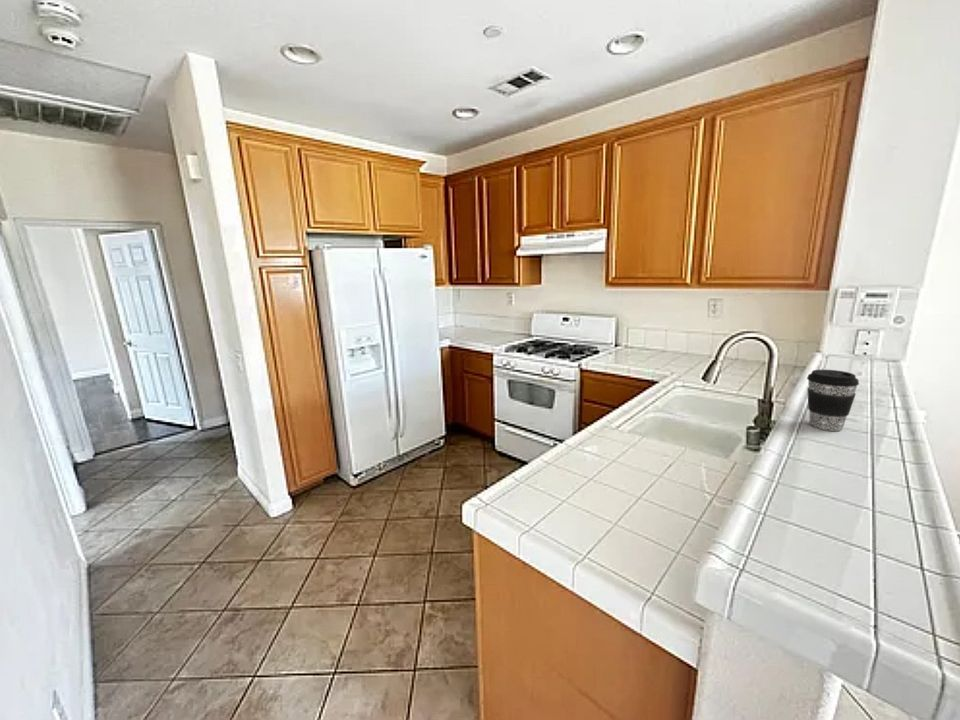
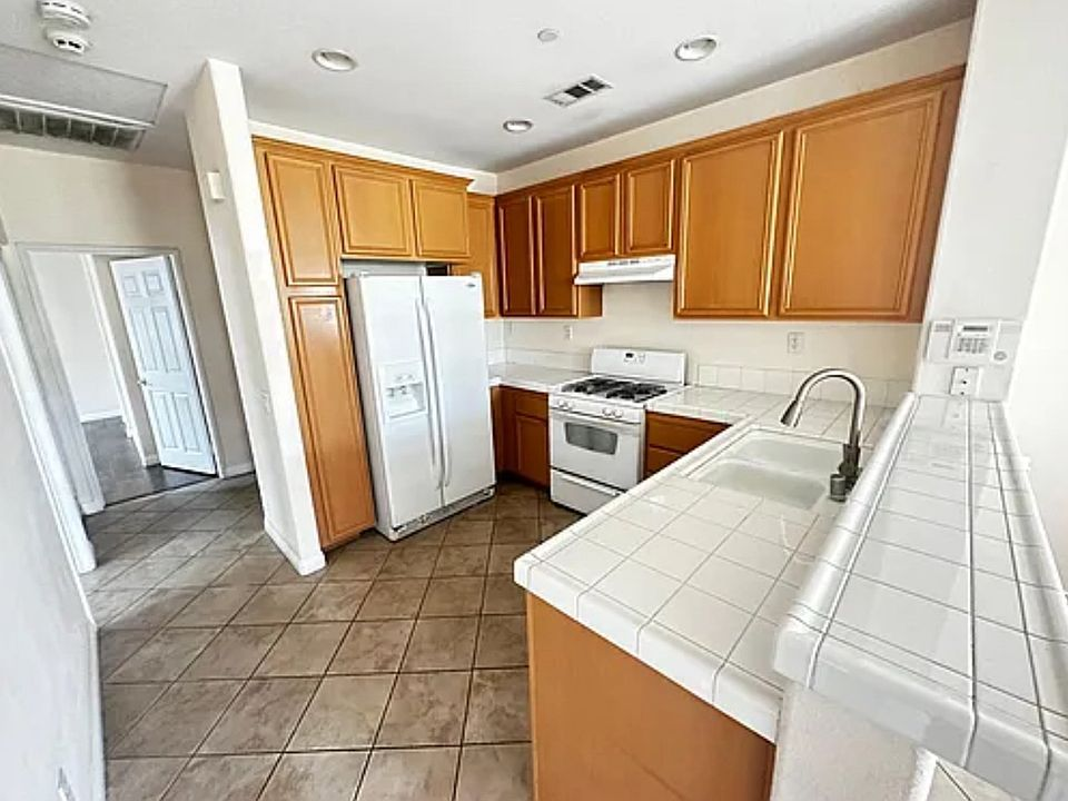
- coffee cup (829, 400)
